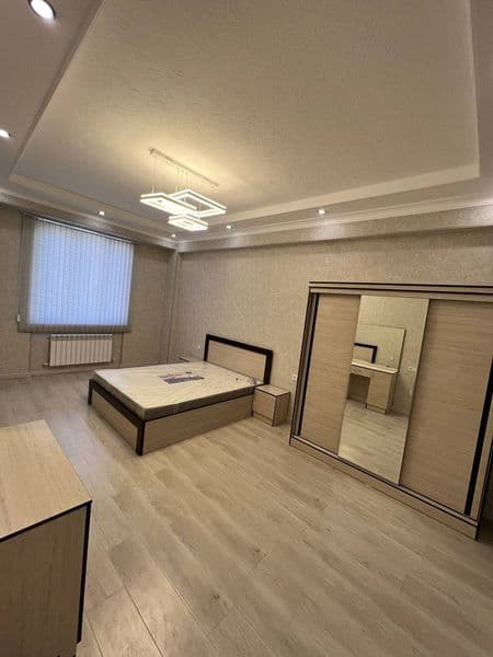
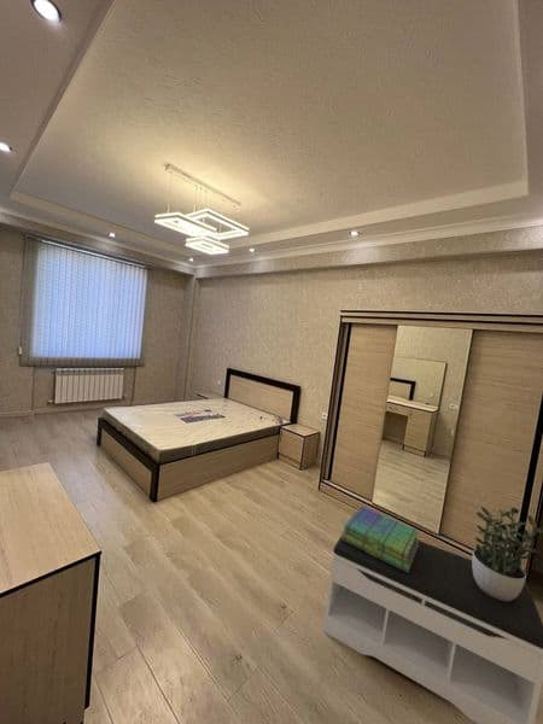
+ stack of books (380, 535)
+ potted plant (504, 550)
+ bench (420, 606)
